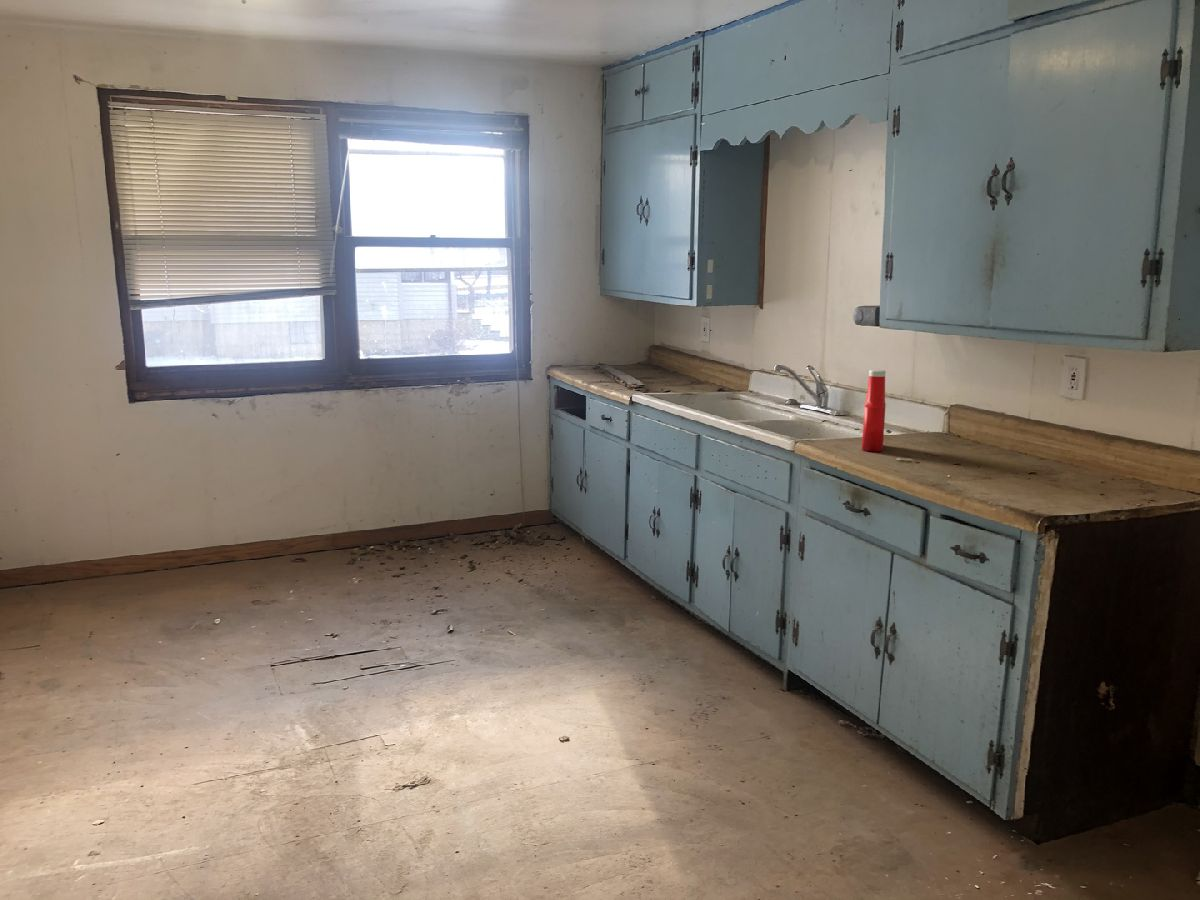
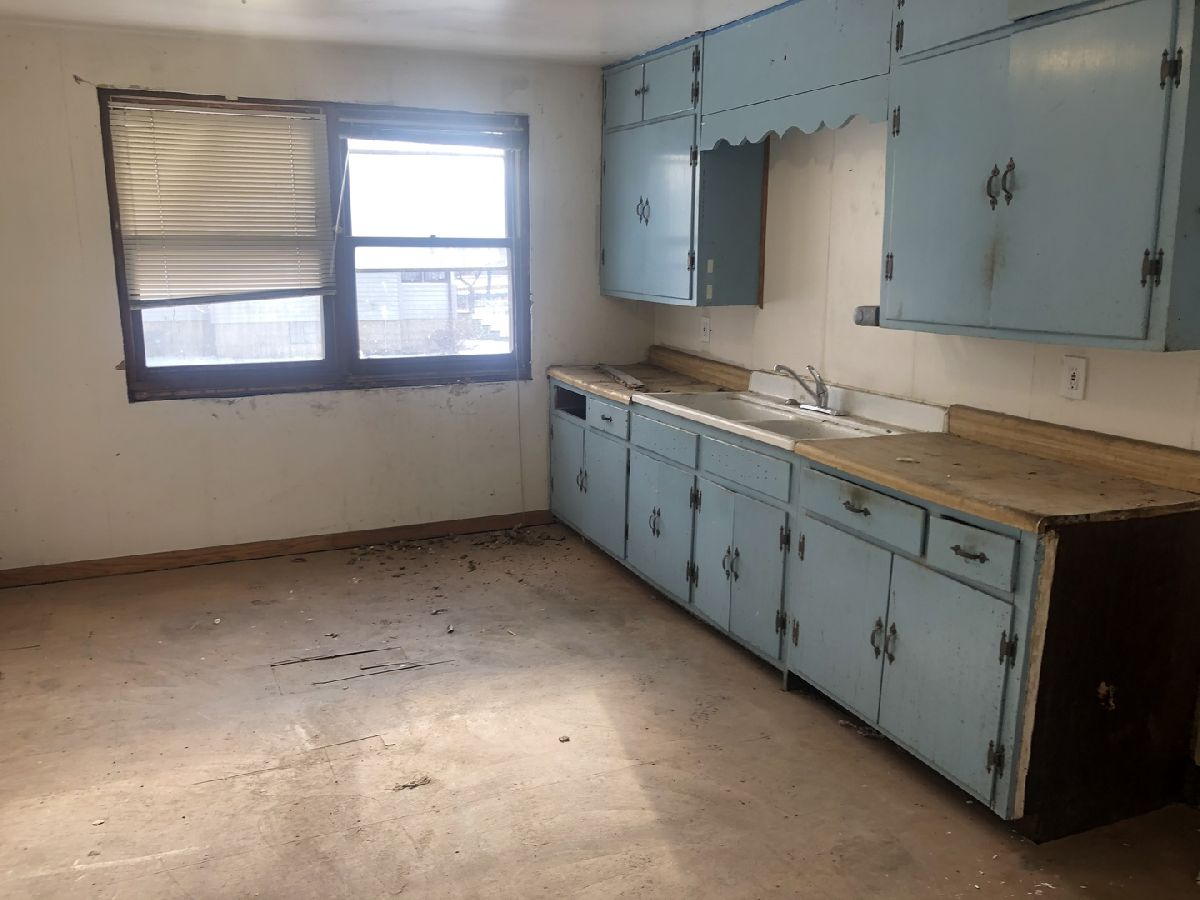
- soap bottle (874, 409)
